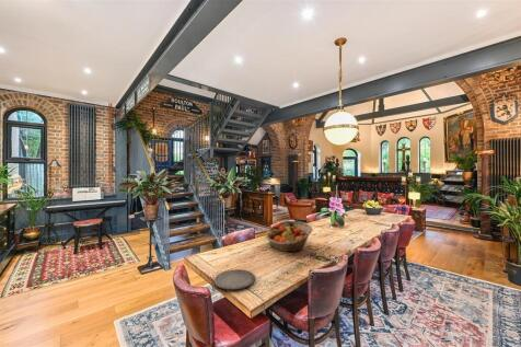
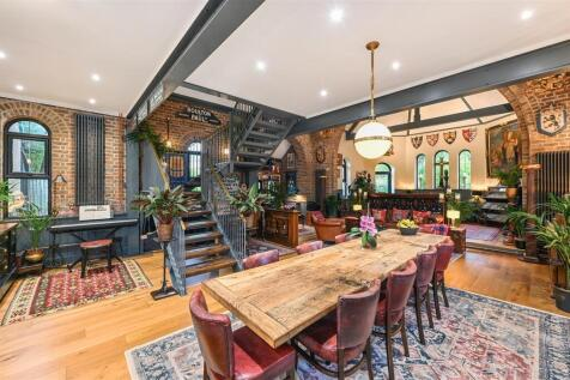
- fruit basket (288, 234)
- plate (234, 279)
